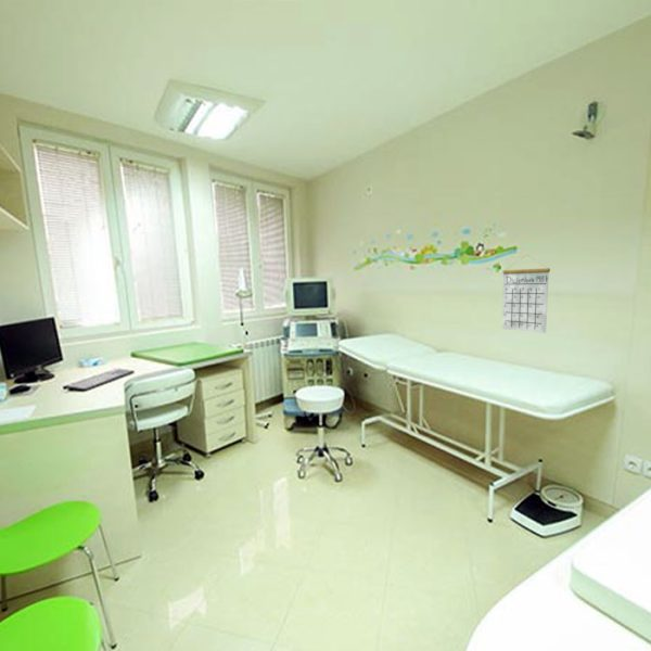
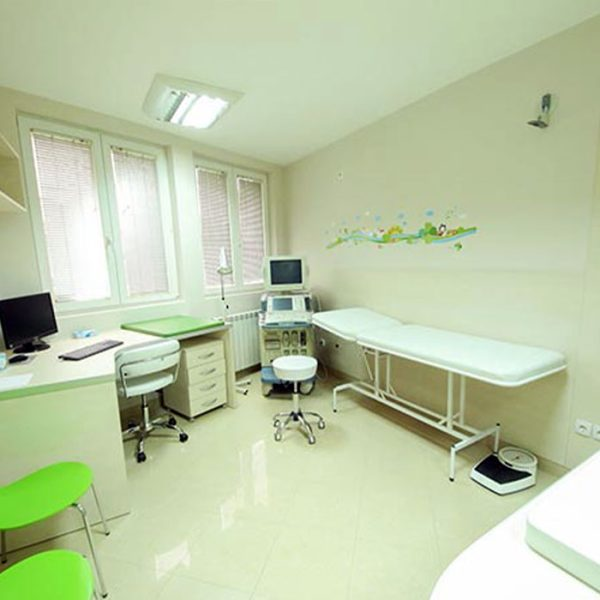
- calendar (524, 293)
